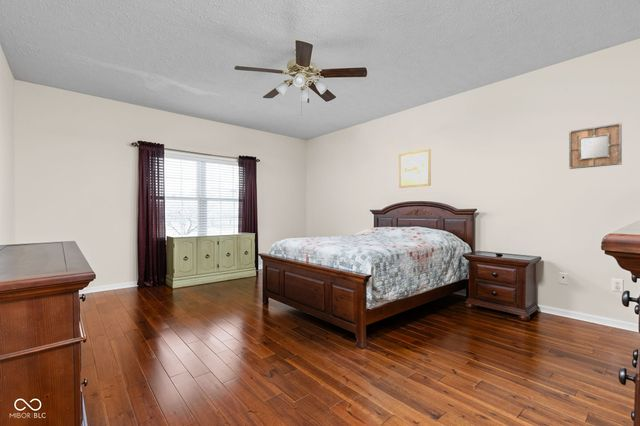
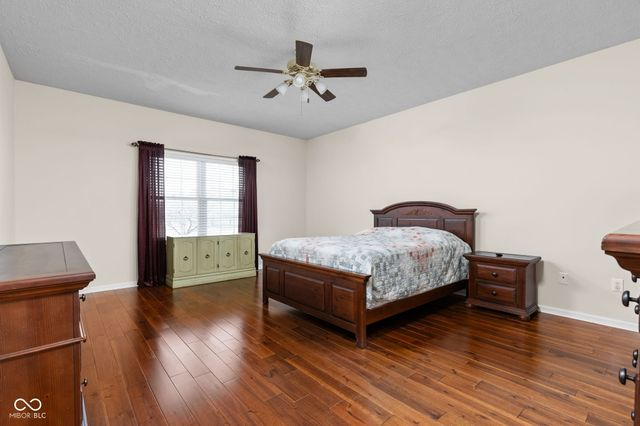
- home mirror (594, 147)
- wall art (414, 169)
